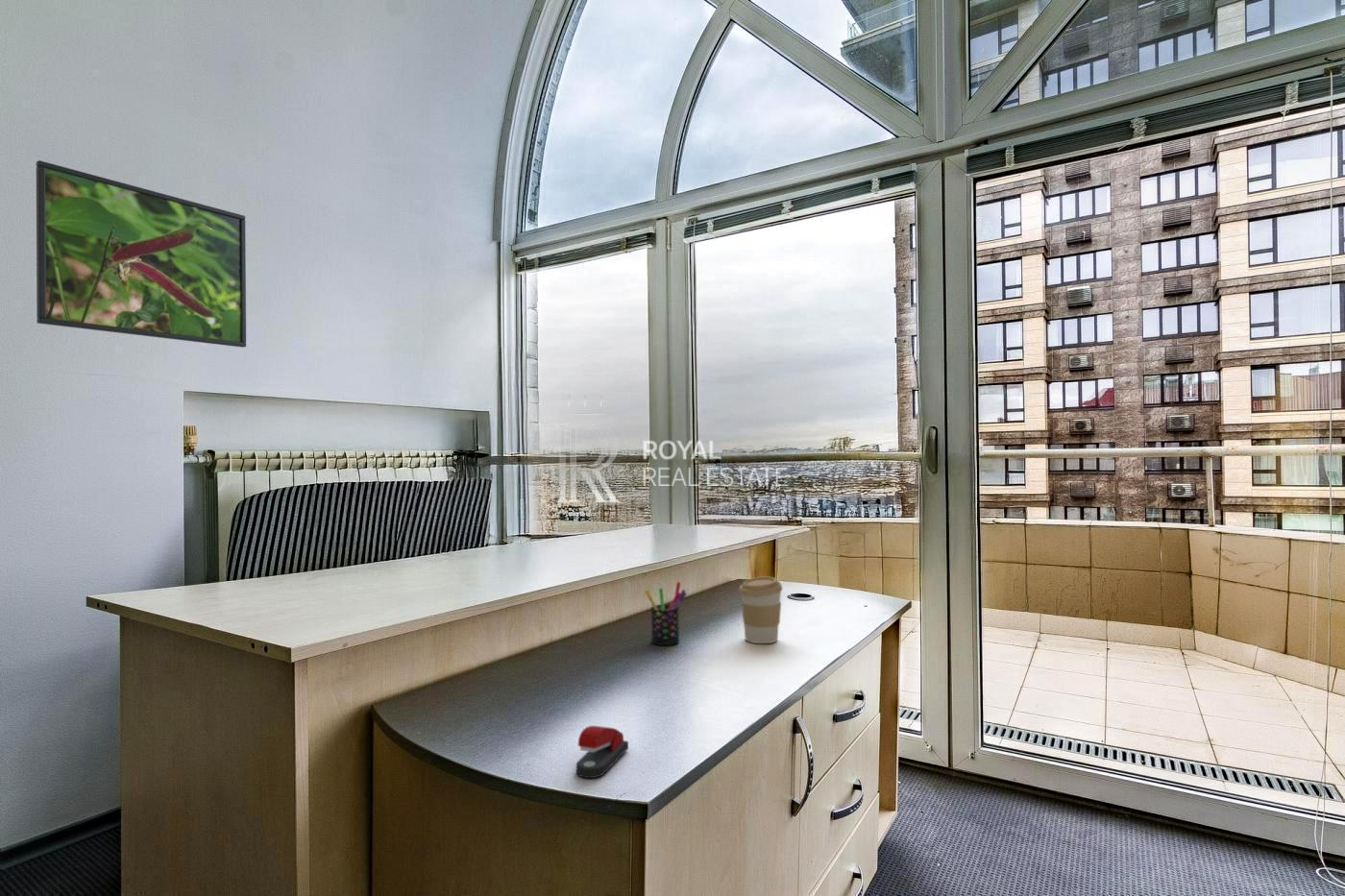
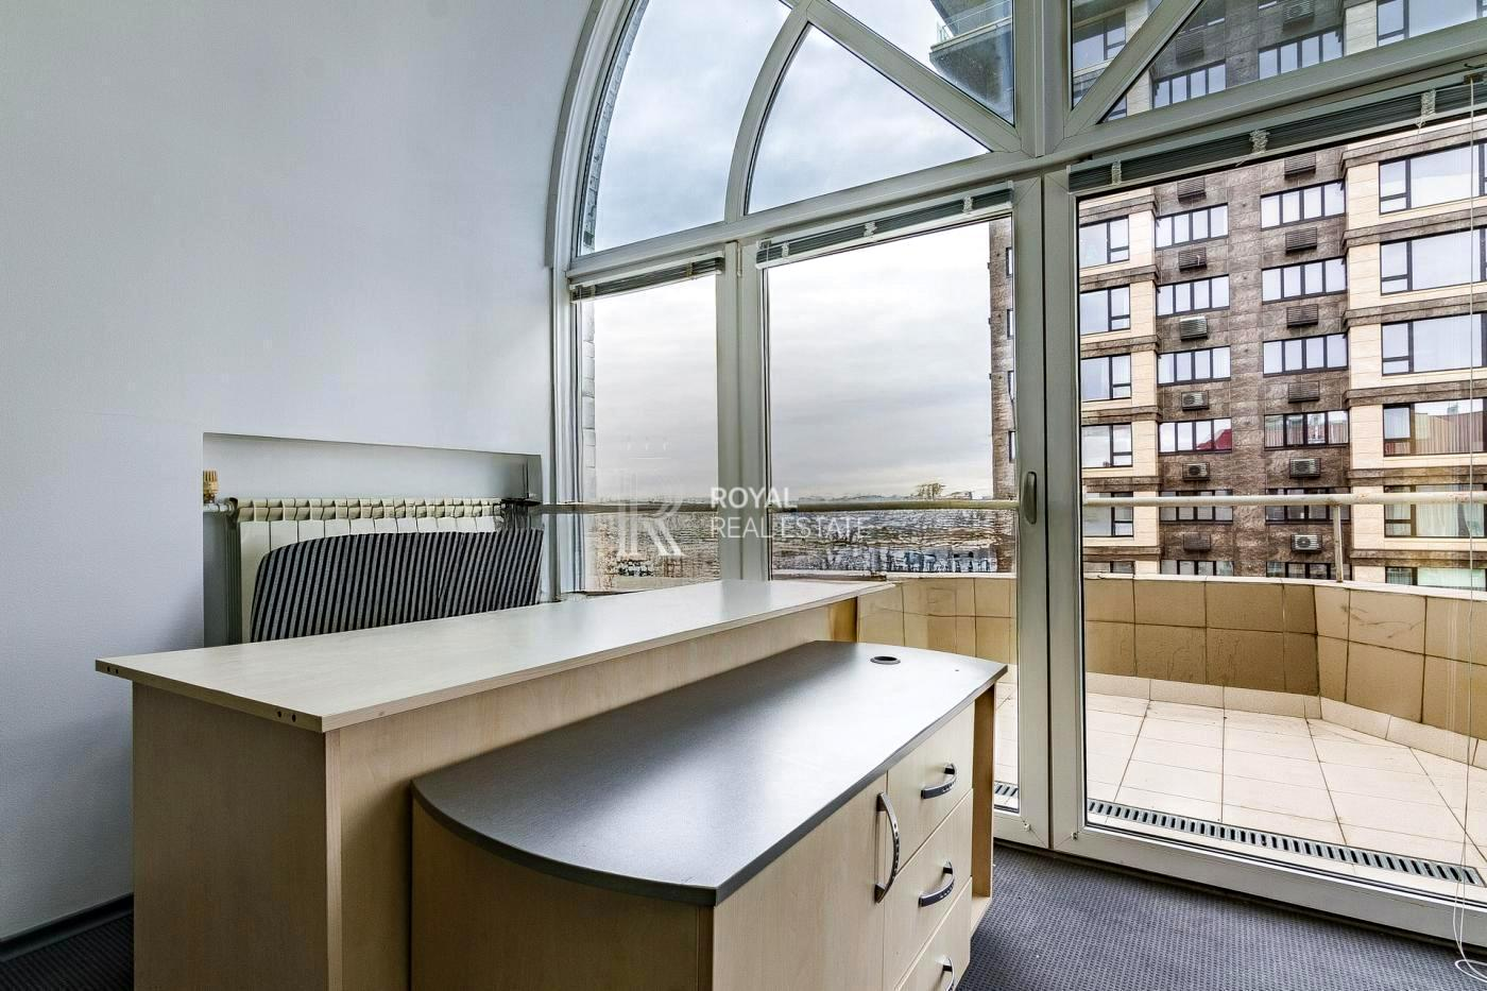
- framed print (152, 263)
- stapler (600, 741)
- coffee cup (761, 609)
- pen holder (666, 611)
